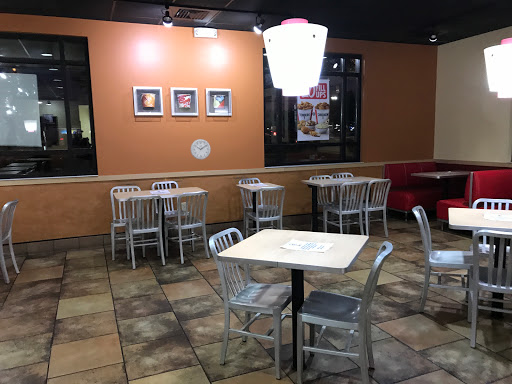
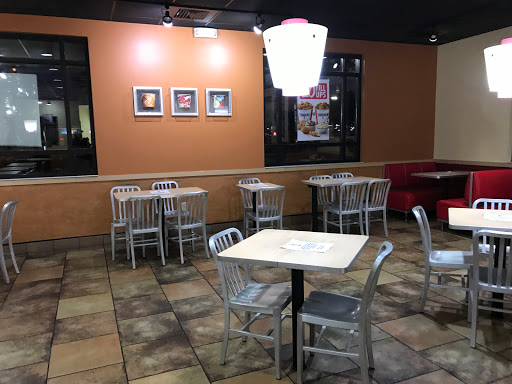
- wall clock (200, 149)
